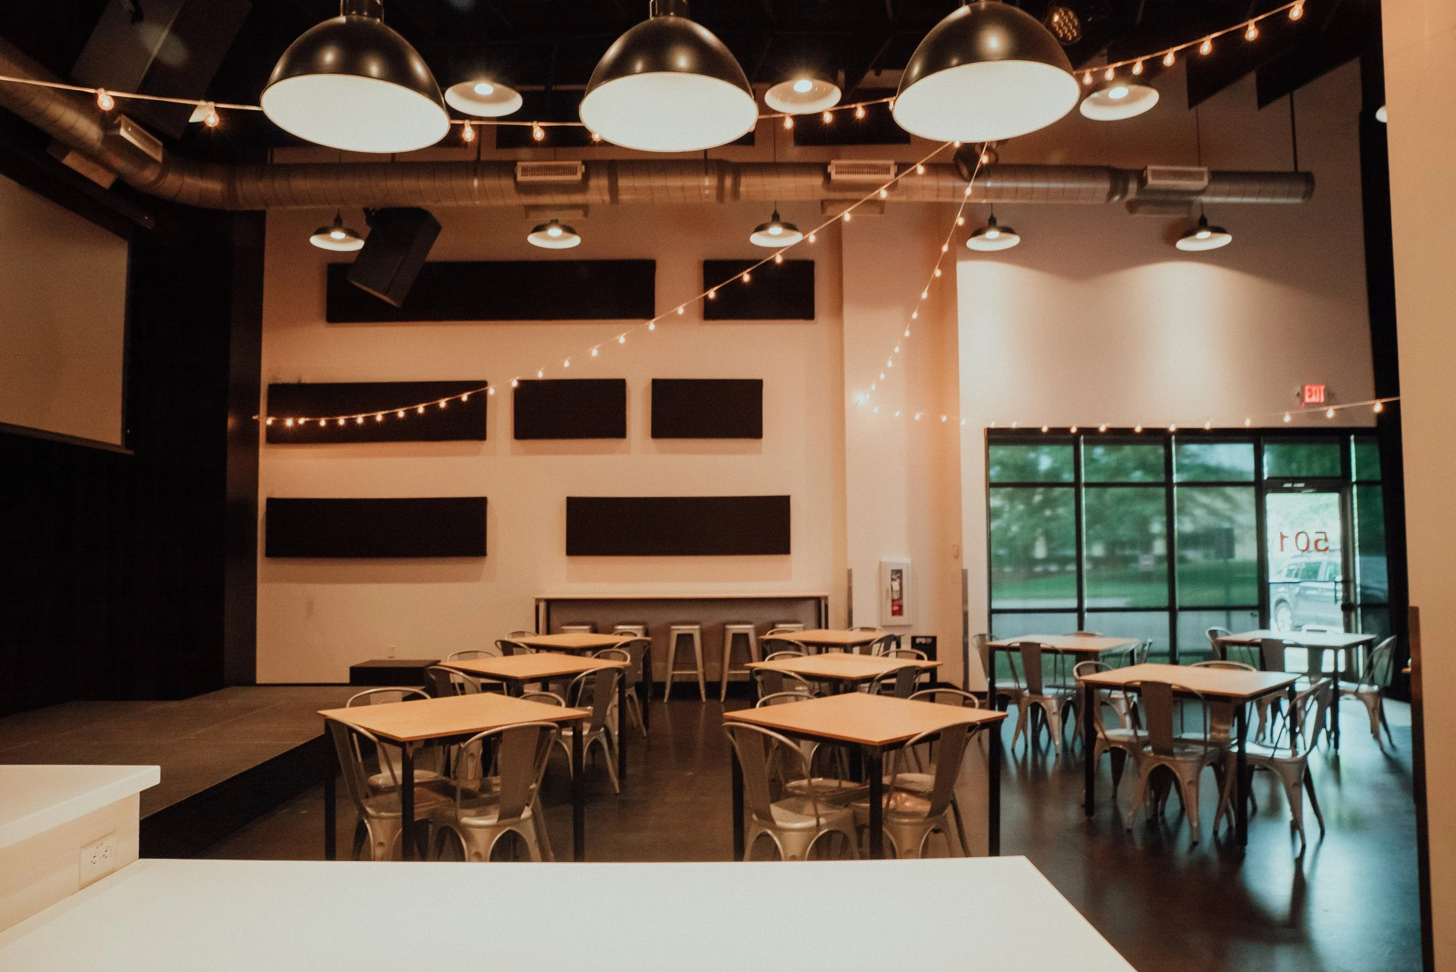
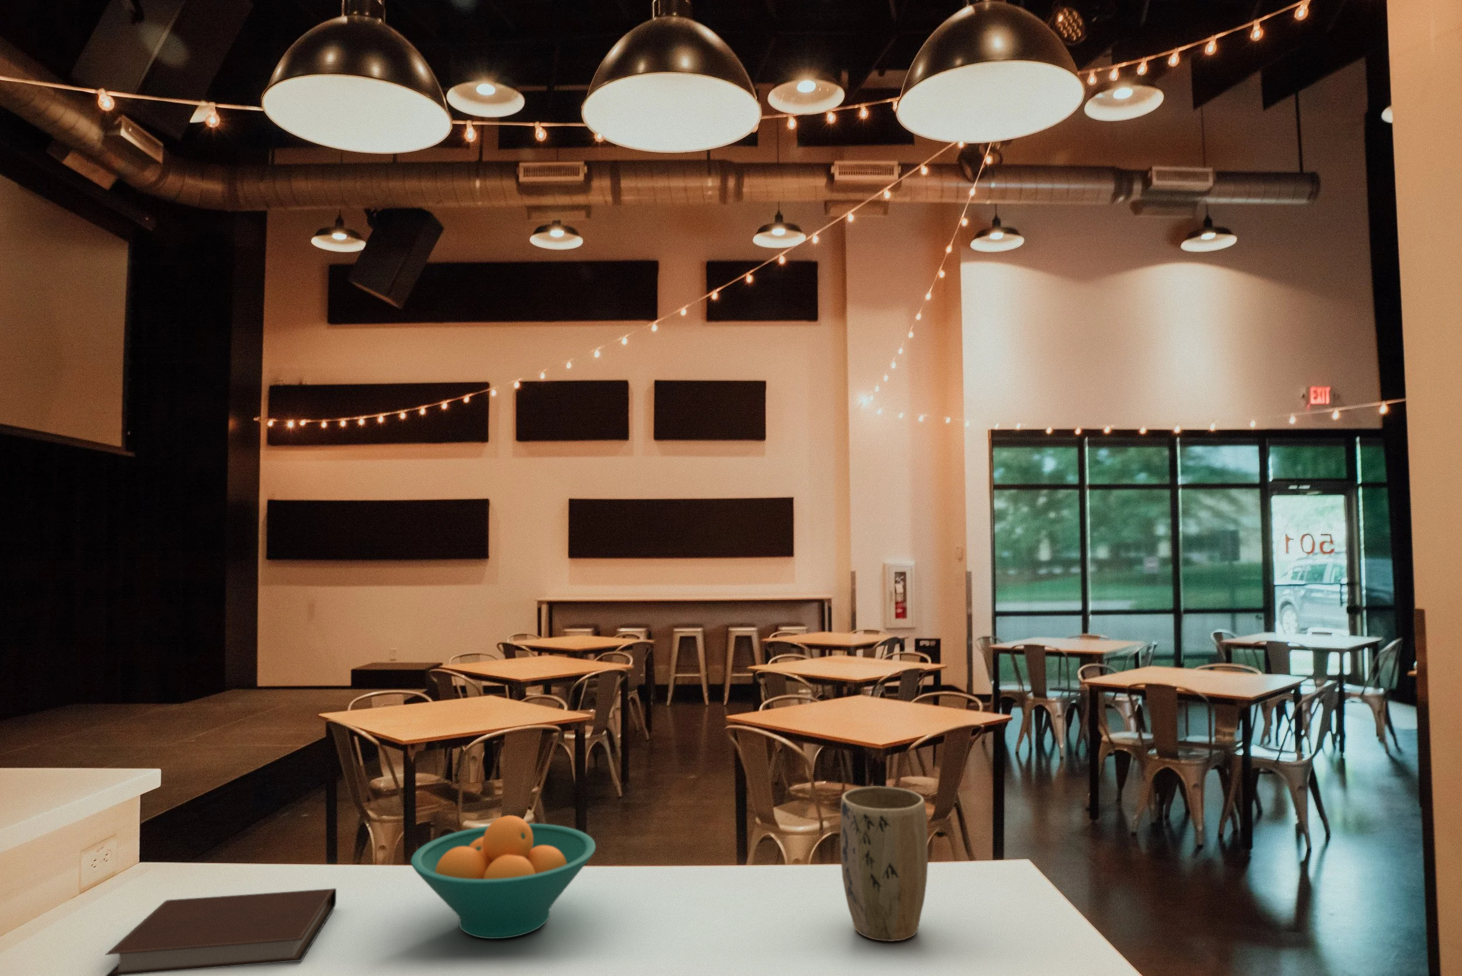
+ notebook (231, 927)
+ fruit bowl (505, 869)
+ plant pot (884, 862)
